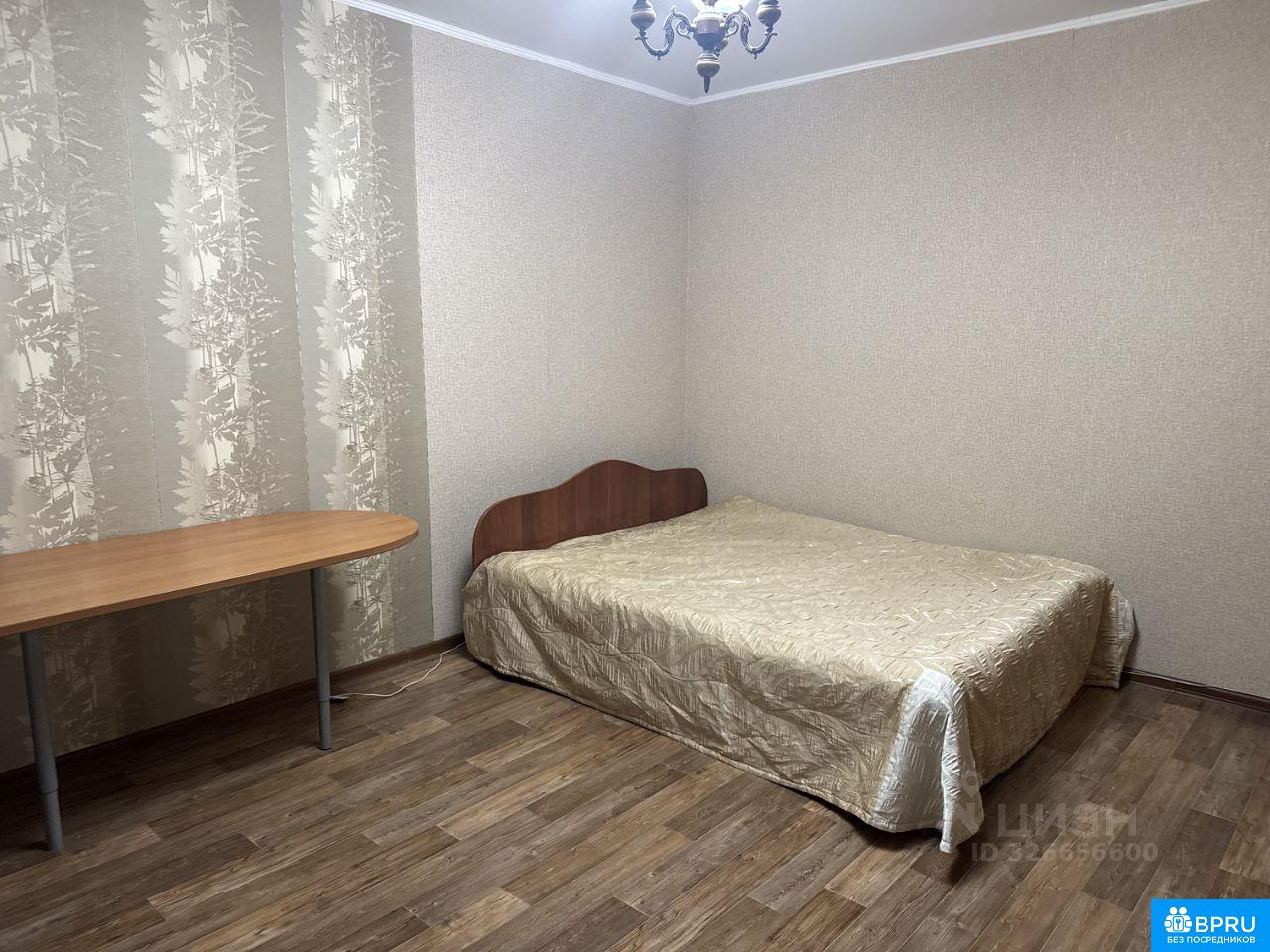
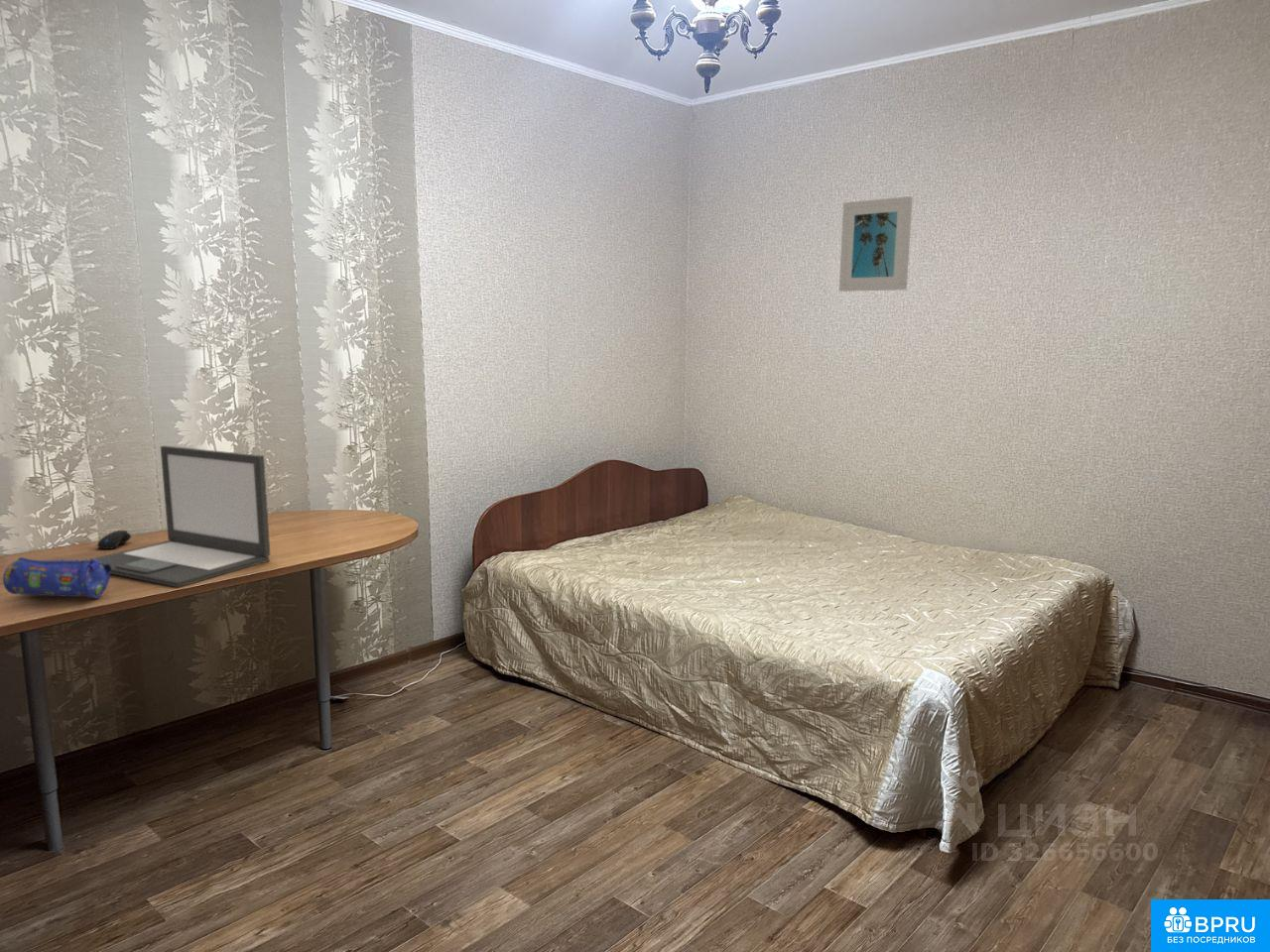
+ computer mouse (114, 538)
+ laptop (171, 511)
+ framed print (874, 245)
+ pencil case (58, 576)
